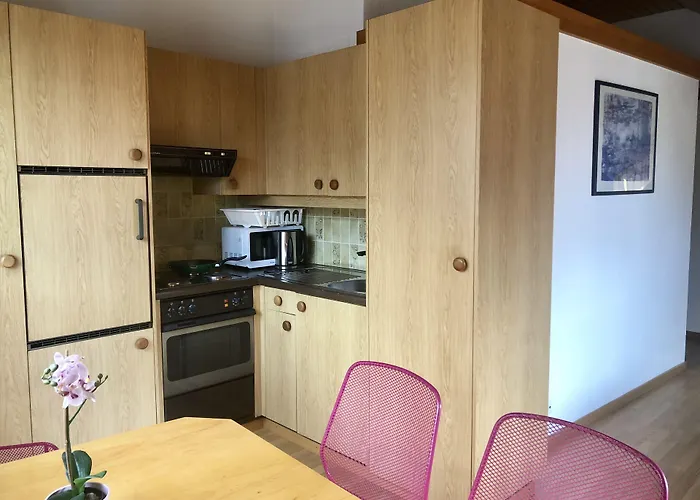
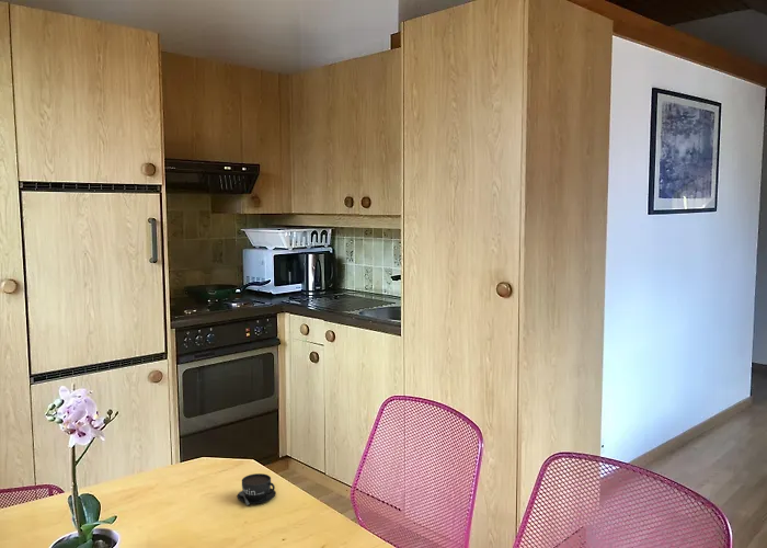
+ teacup (255, 489)
